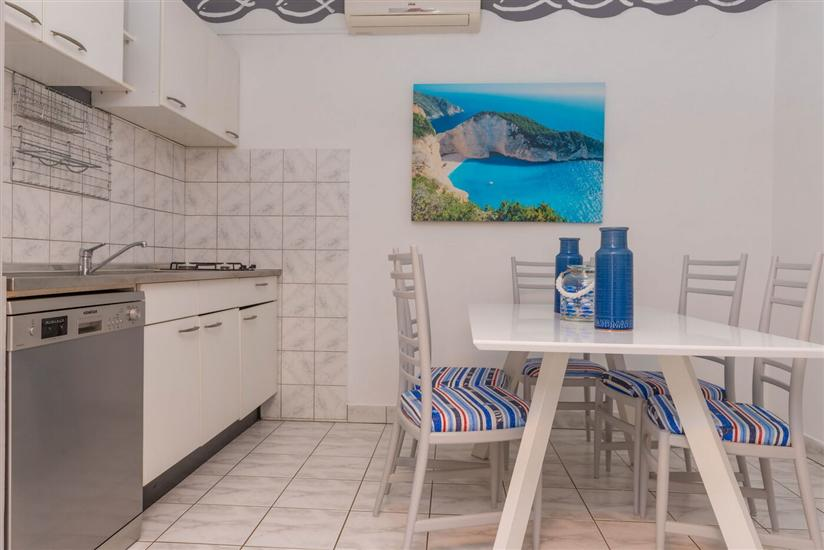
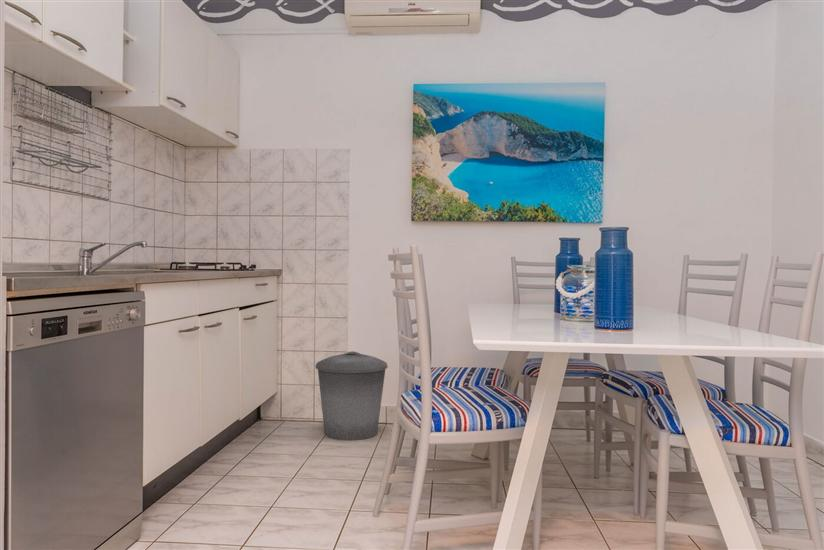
+ trash can (351, 392)
